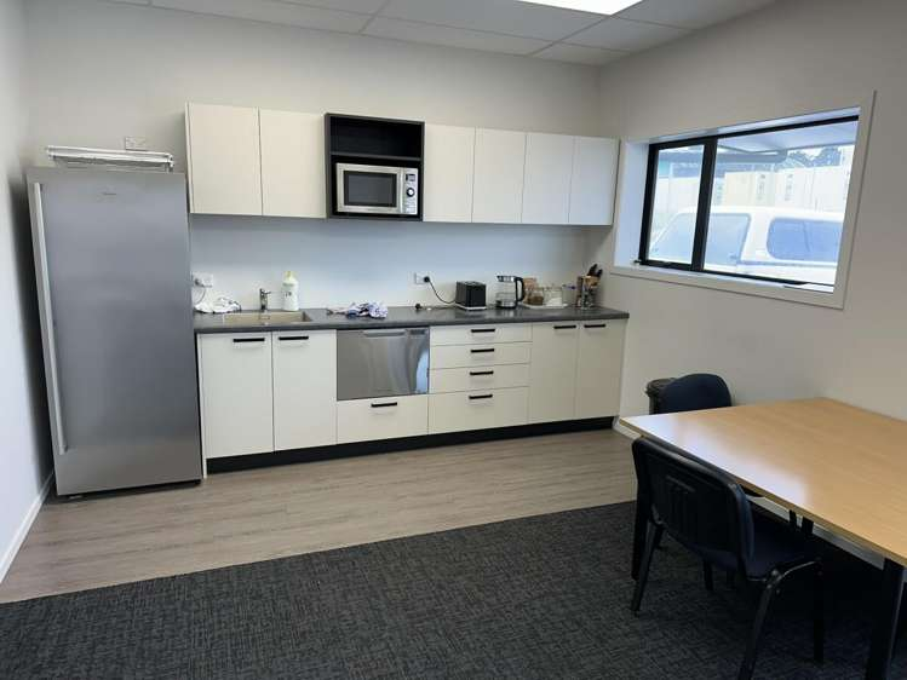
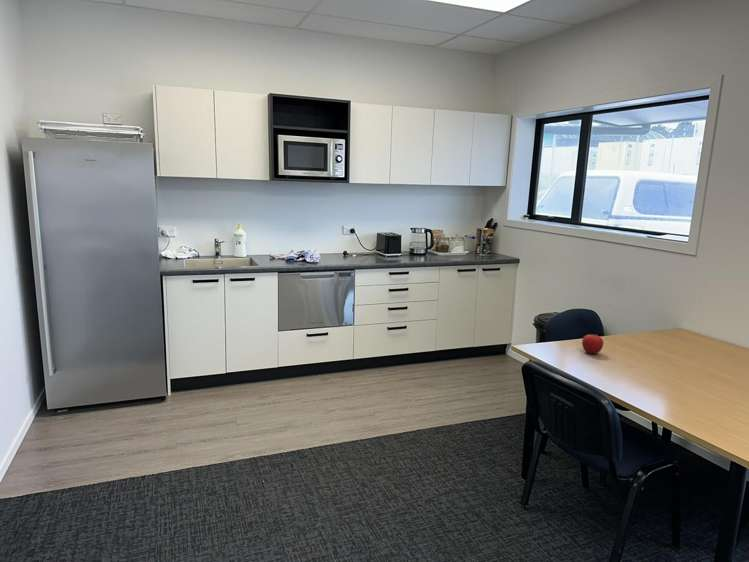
+ fruit (592, 343)
